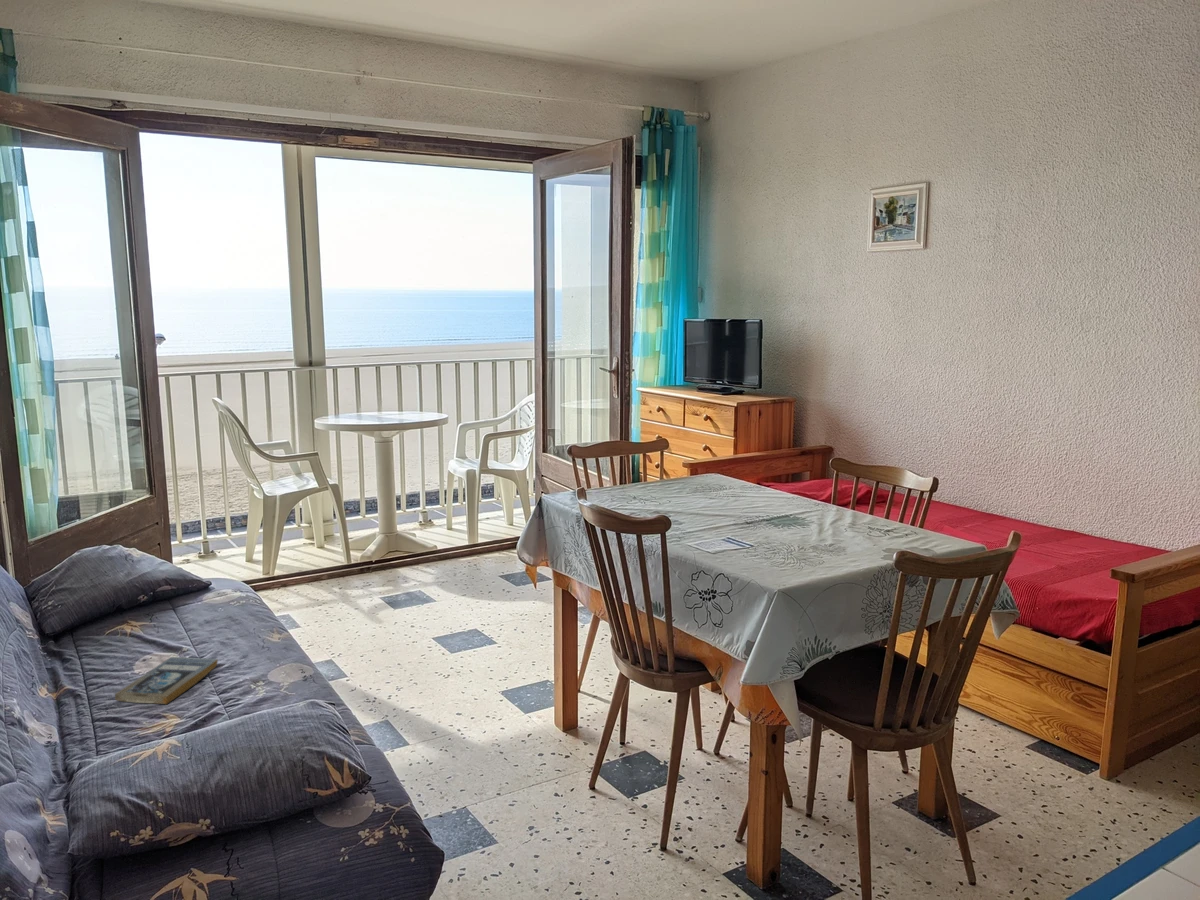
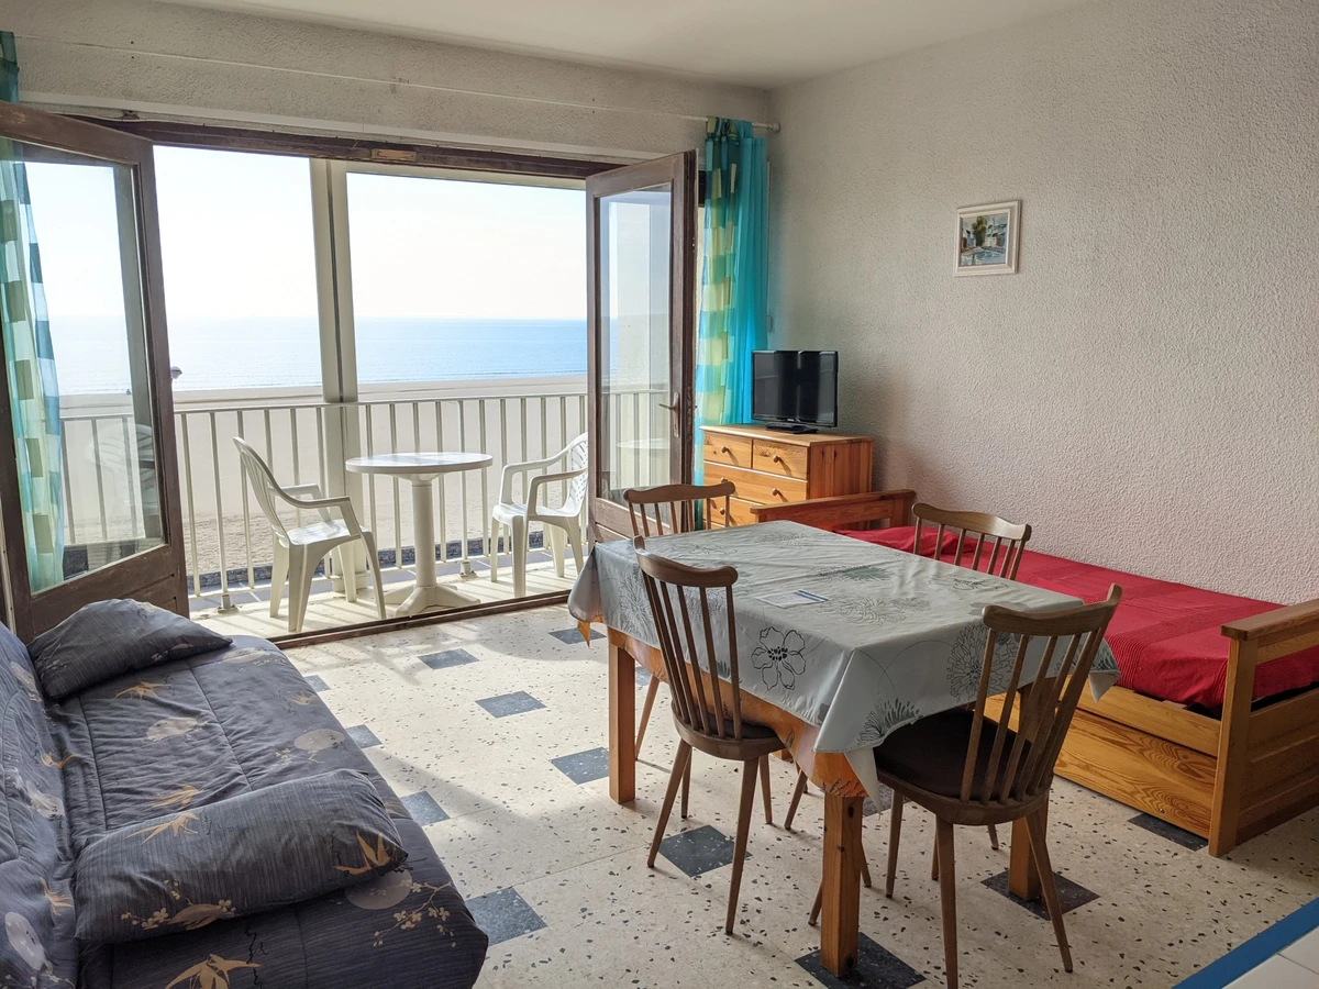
- book (168, 678)
